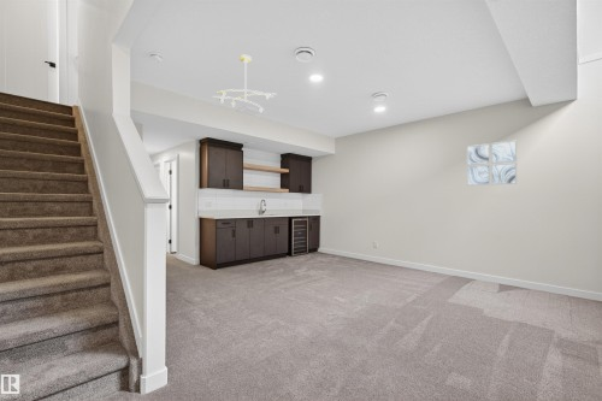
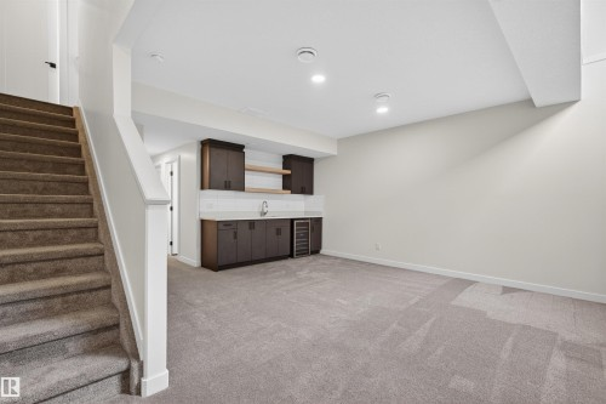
- ceiling light fixture (244, 84)
- wall art (491, 163)
